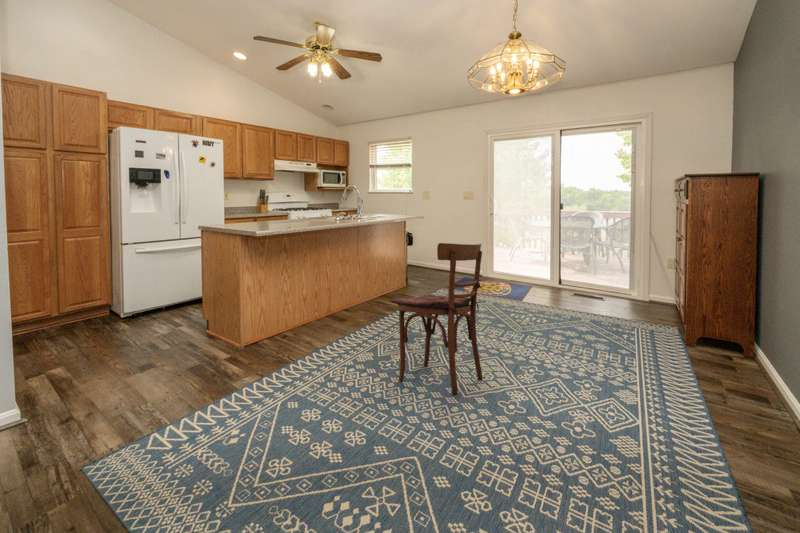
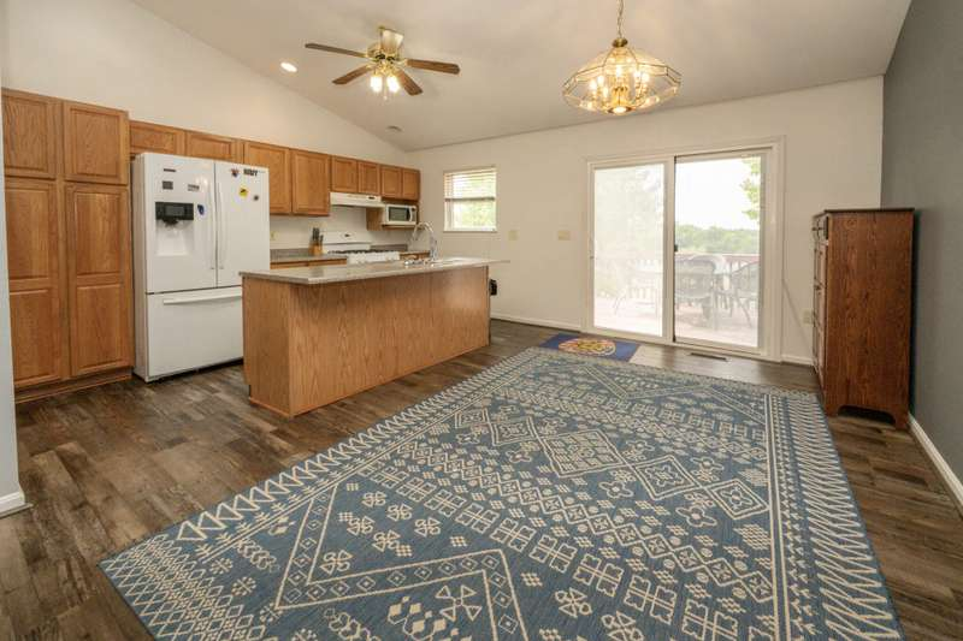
- chair (436, 311)
